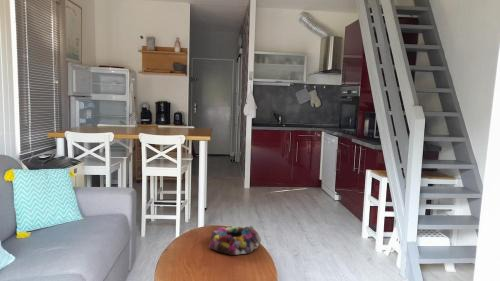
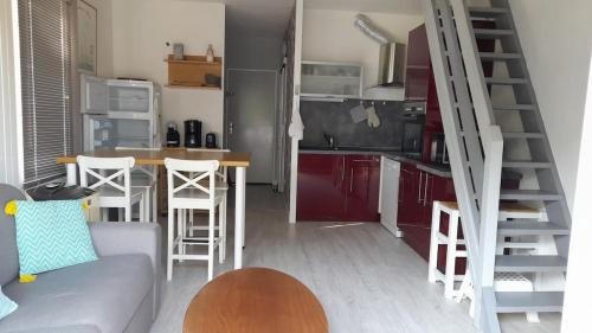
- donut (234, 236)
